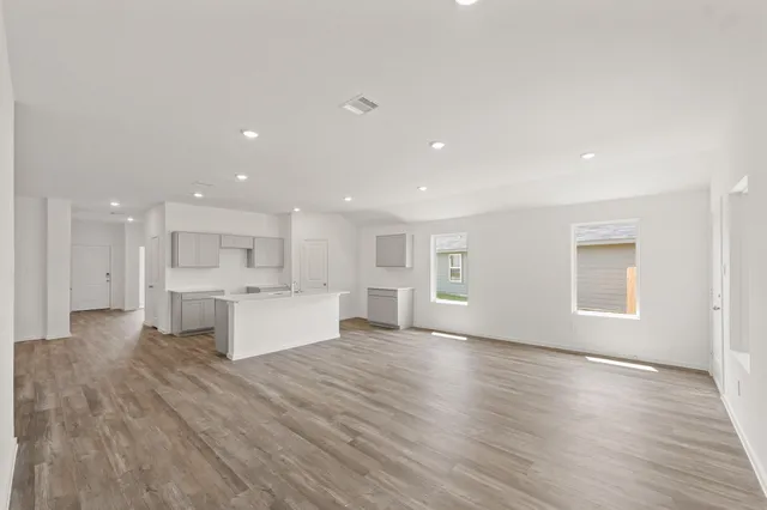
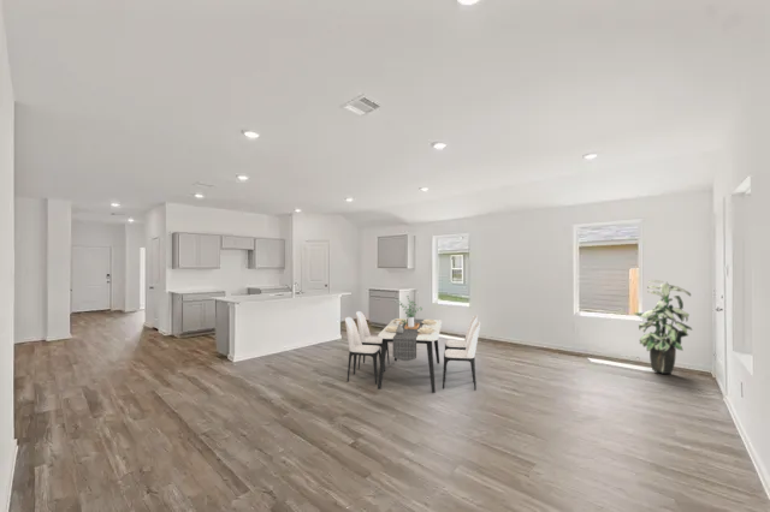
+ indoor plant (662, 325)
+ dining table (413, 335)
